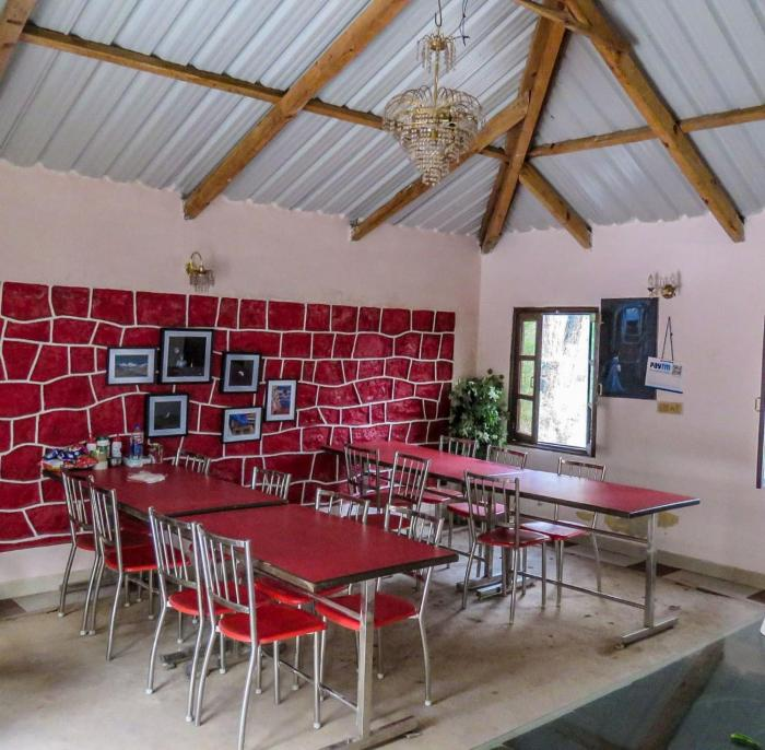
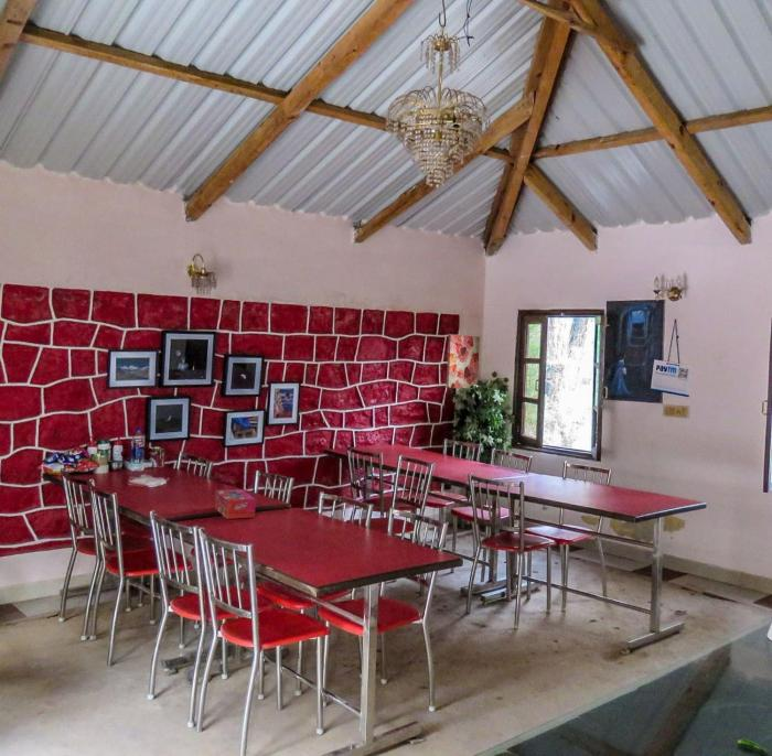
+ tissue box (234, 503)
+ wall art (463, 361)
